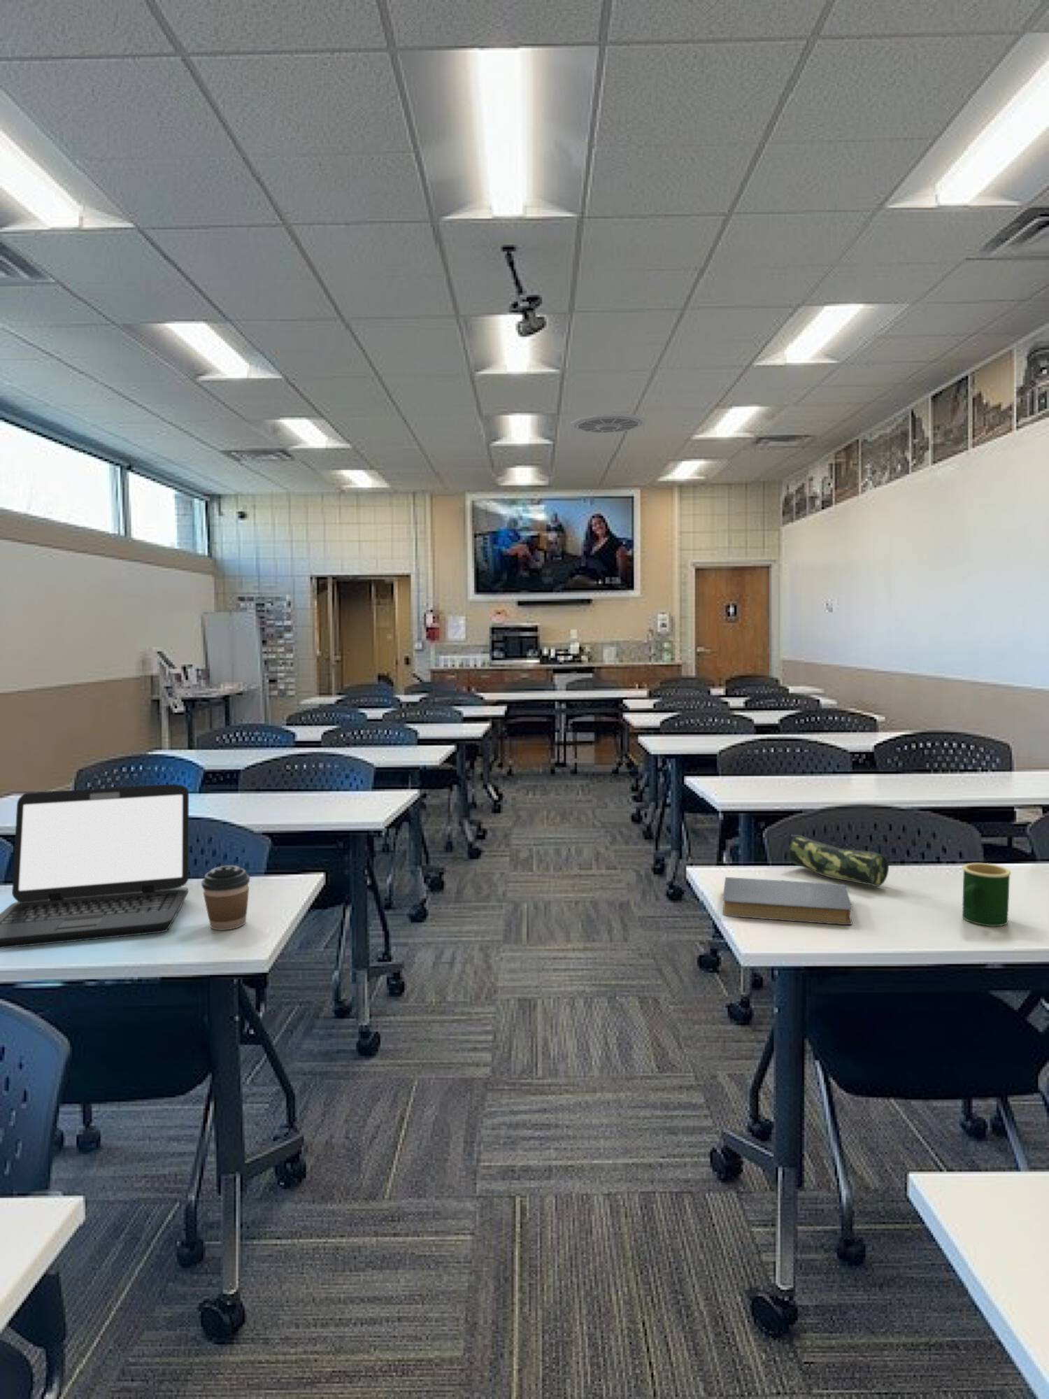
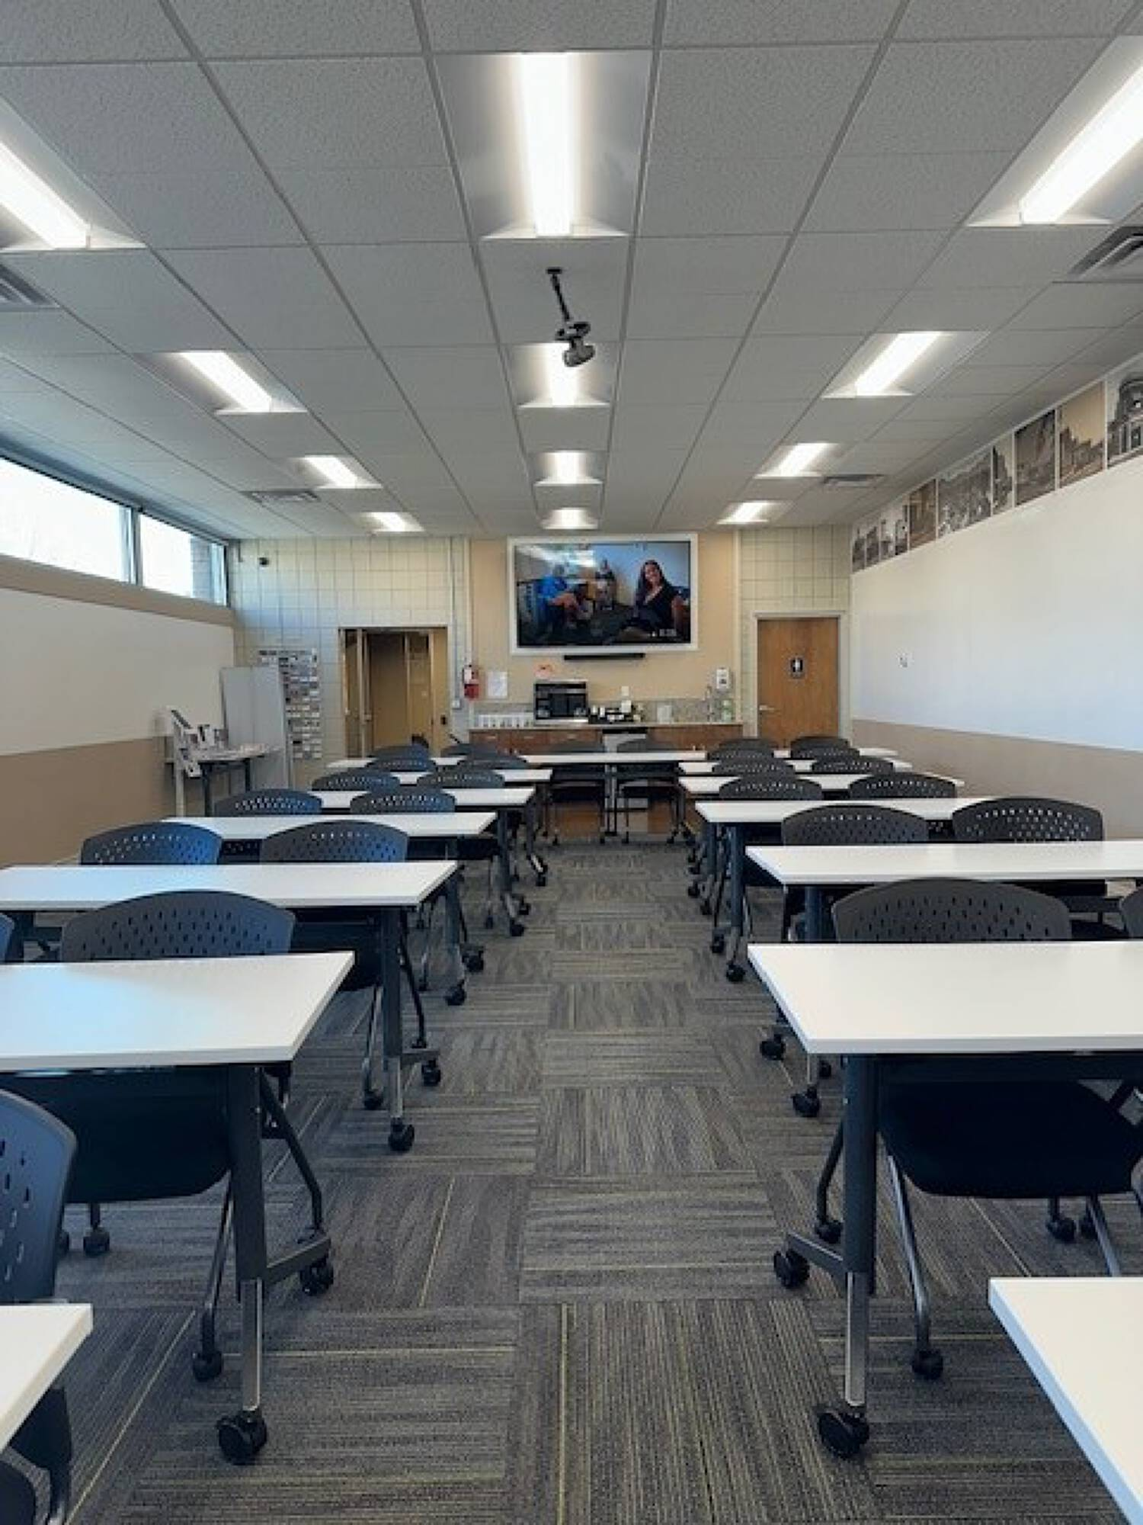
- mug (981, 896)
- laptop (90, 859)
- ceiling vent (608, 425)
- book (785, 899)
- coffee cup (227, 894)
- pencil case (834, 859)
